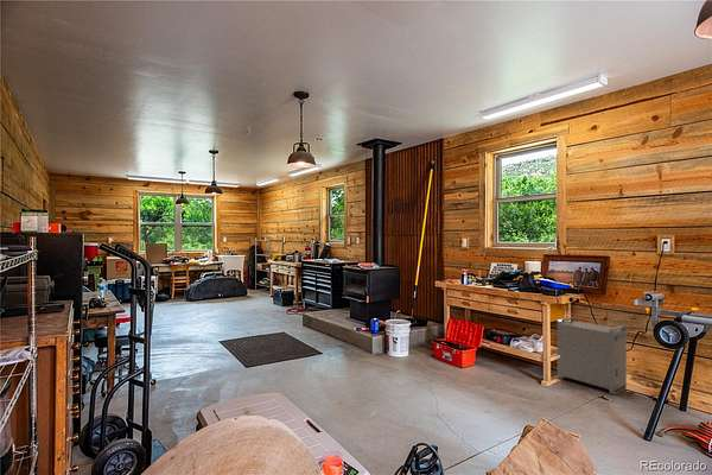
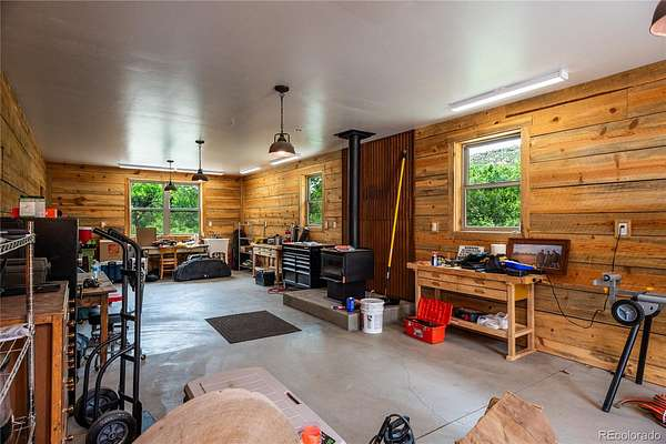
- storage bin (590, 353)
